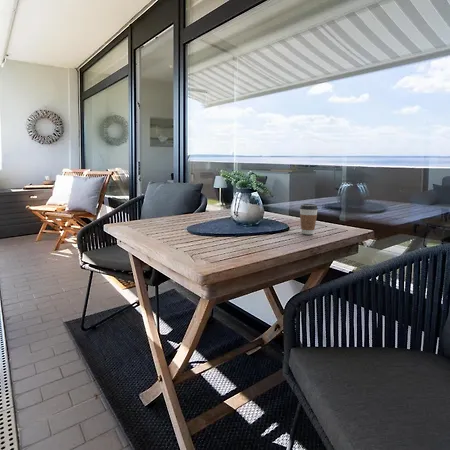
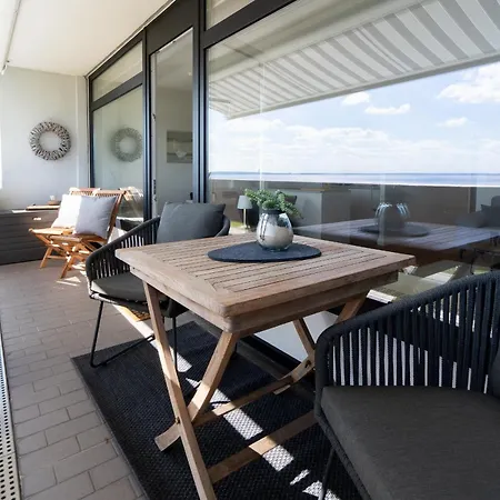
- coffee cup (308, 219)
